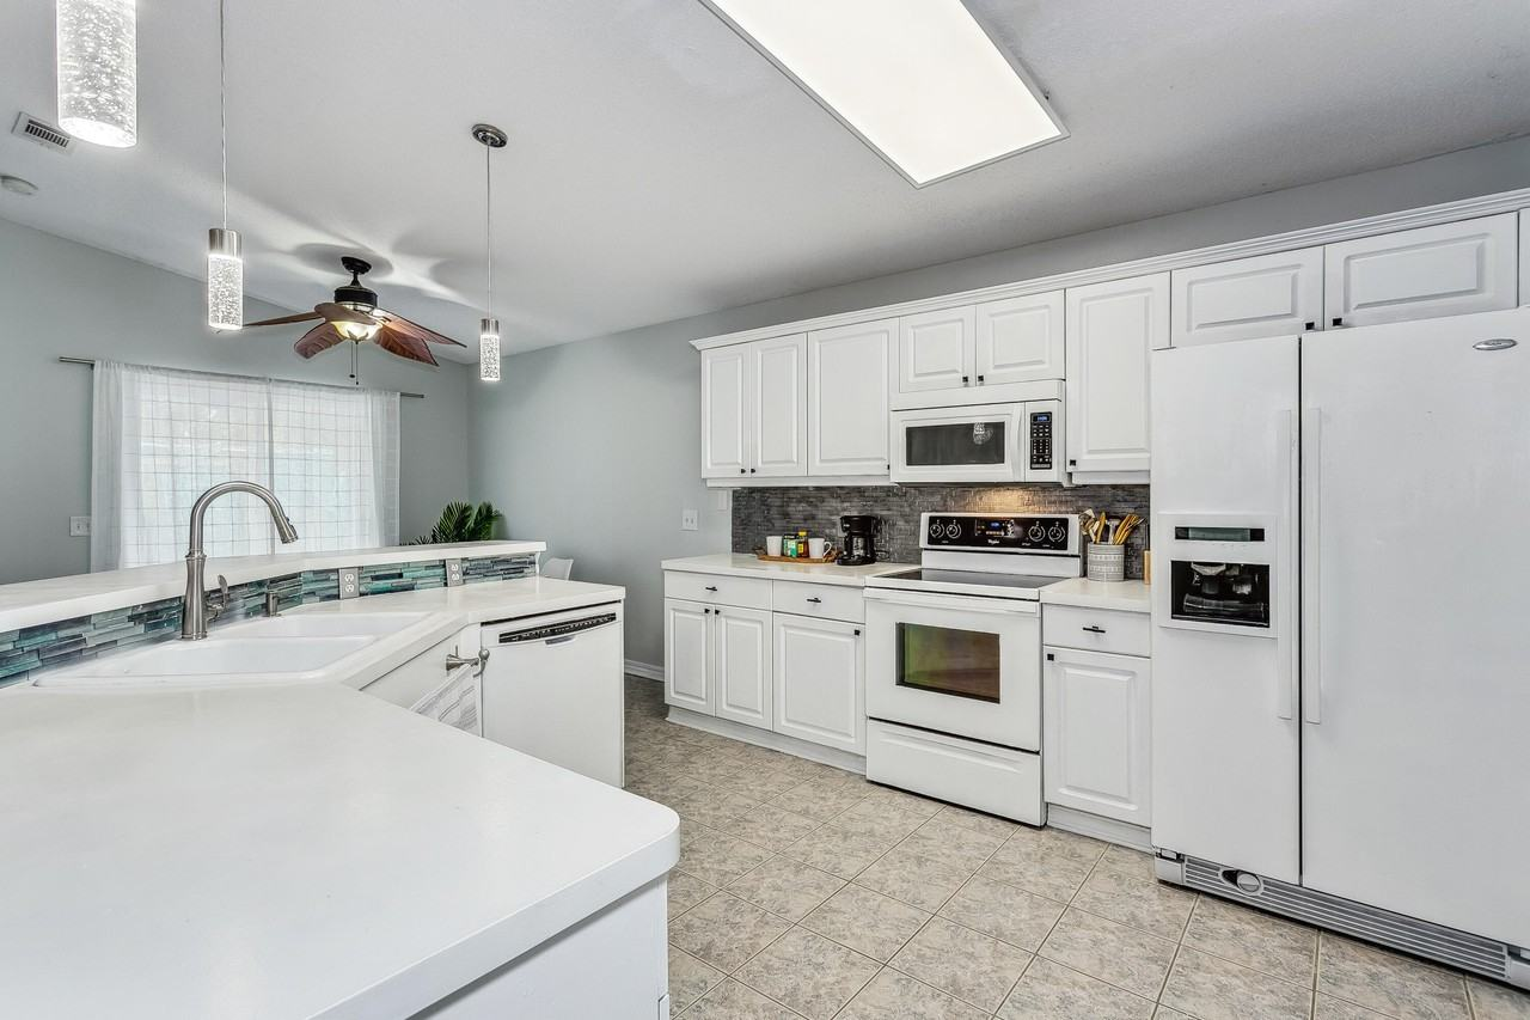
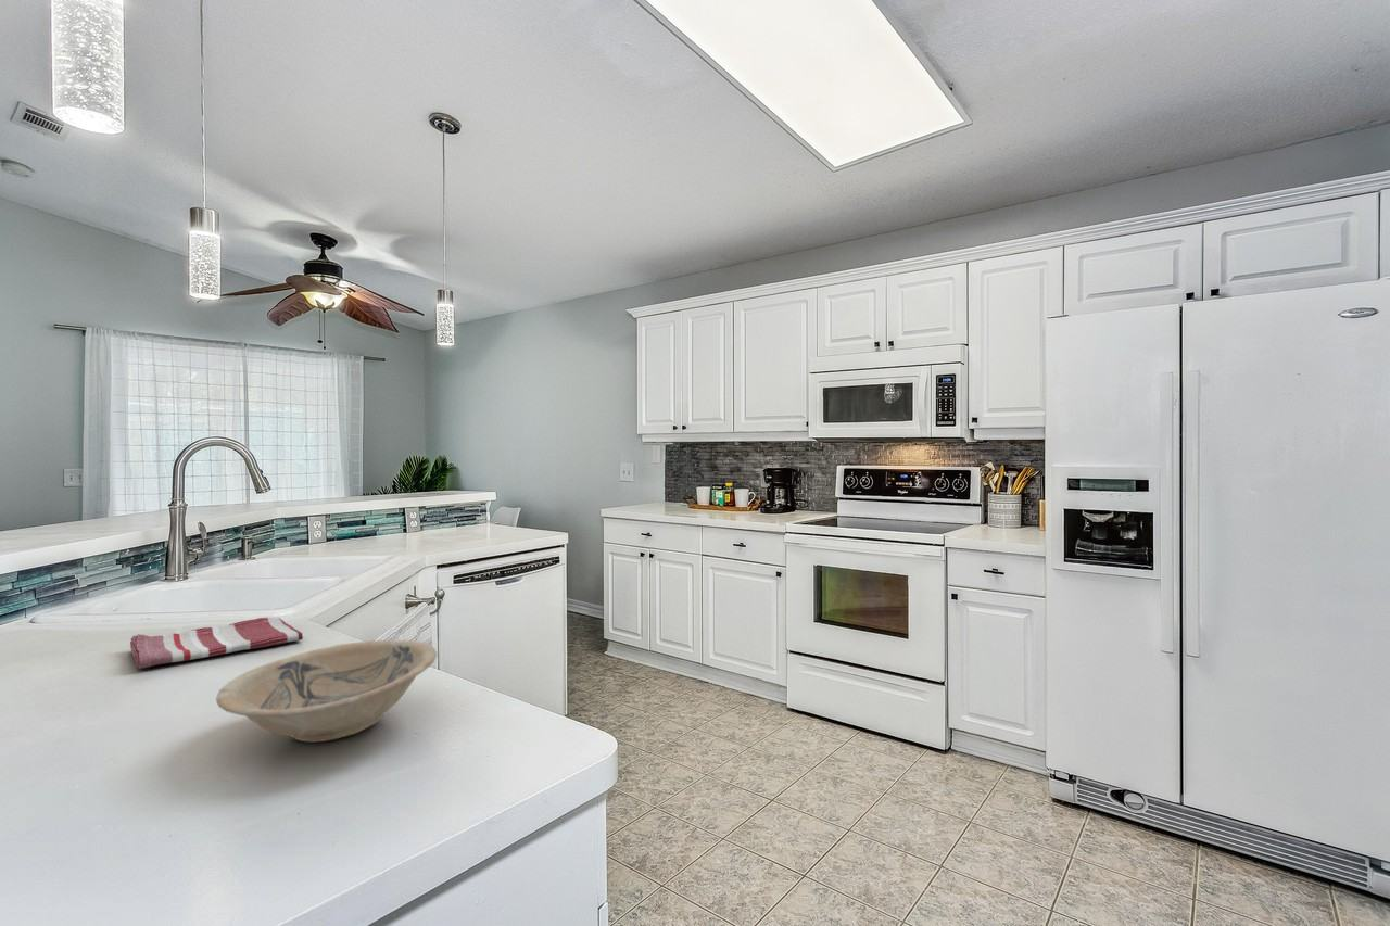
+ bowl (334, 694)
+ dish towel (217, 638)
